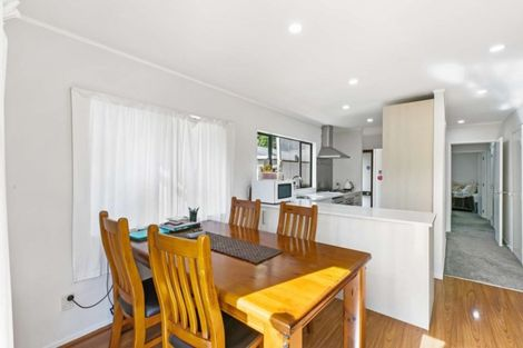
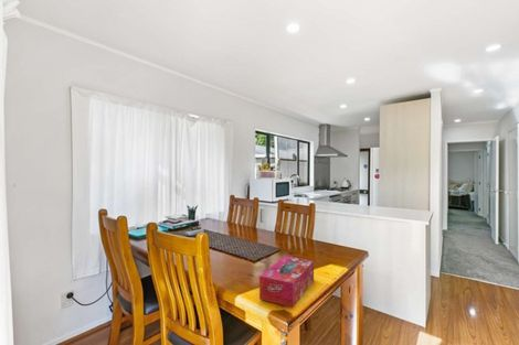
+ tissue box (288, 278)
